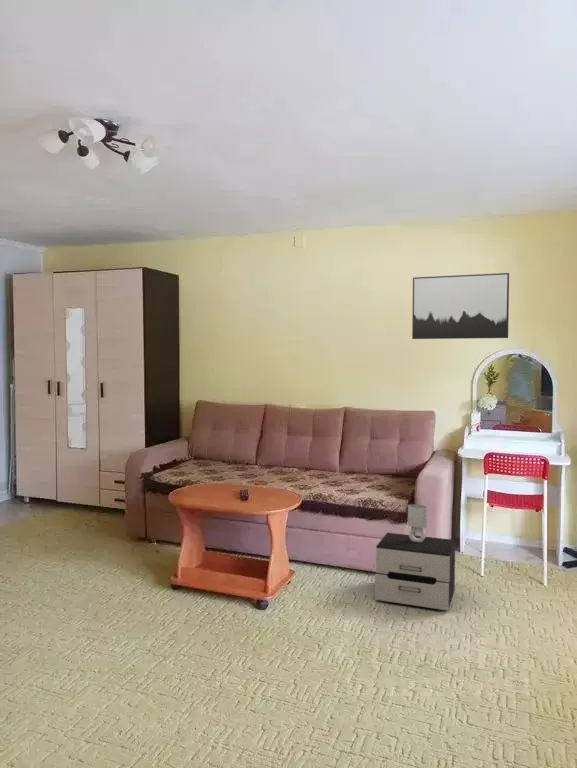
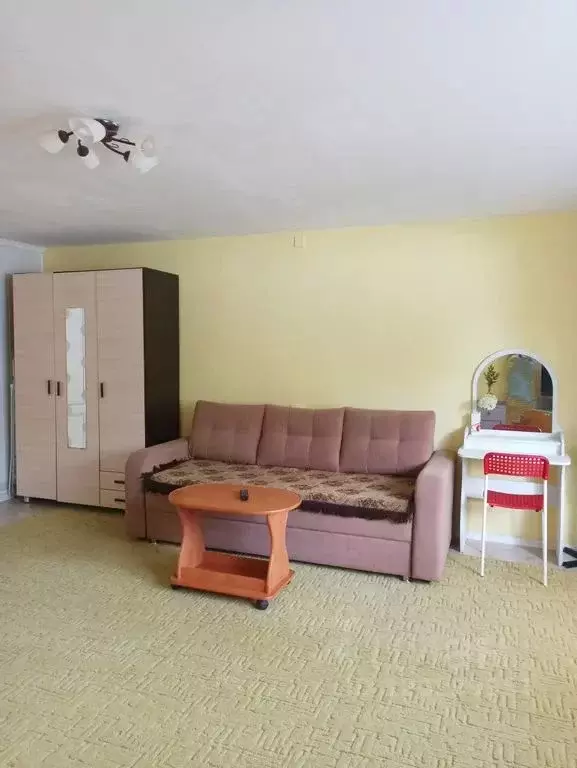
- wall art (459, 307)
- nightstand (415, 552)
